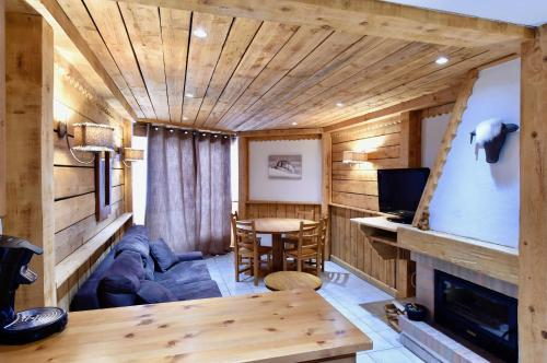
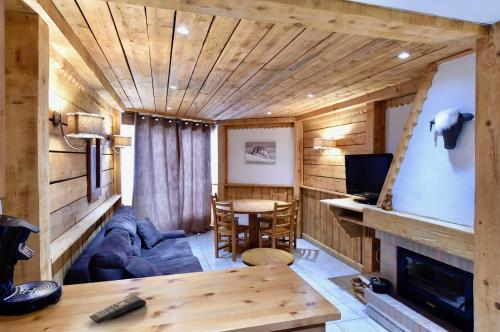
+ remote control (119, 308)
